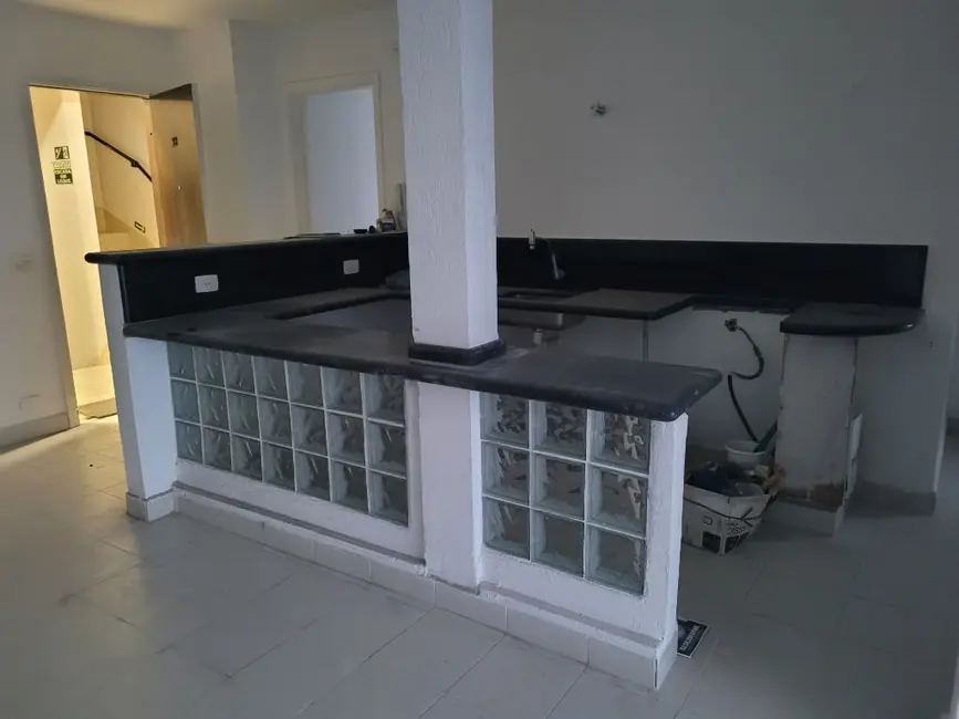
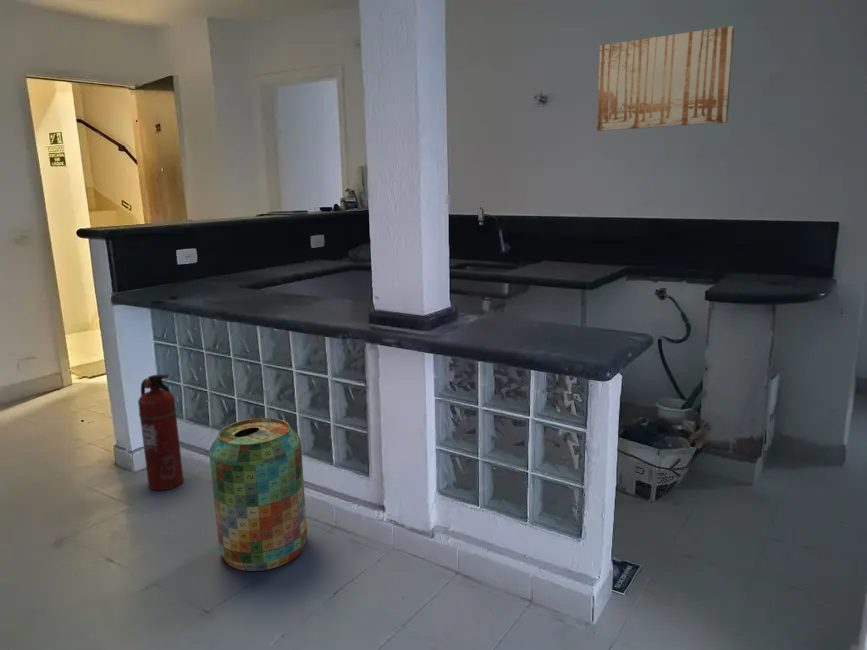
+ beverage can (259, 489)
+ wall art (661, 82)
+ fire extinguisher (159, 428)
